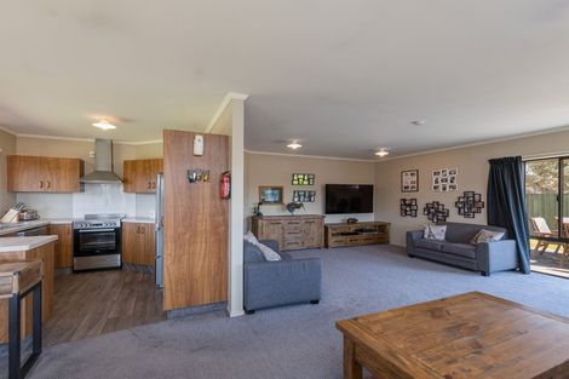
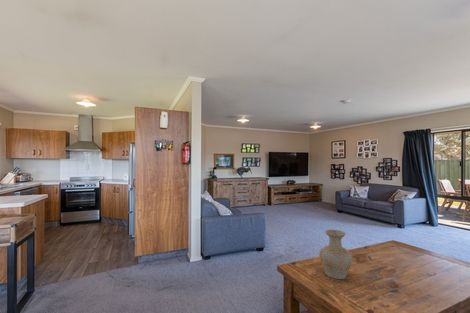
+ vase (335, 253)
